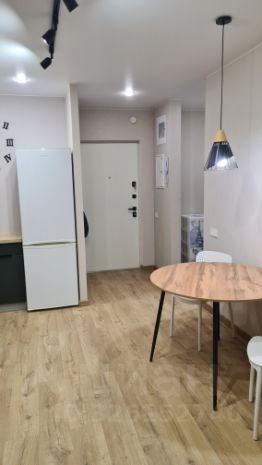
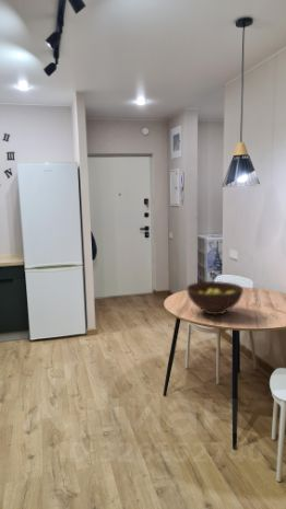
+ fruit bowl (214, 299)
